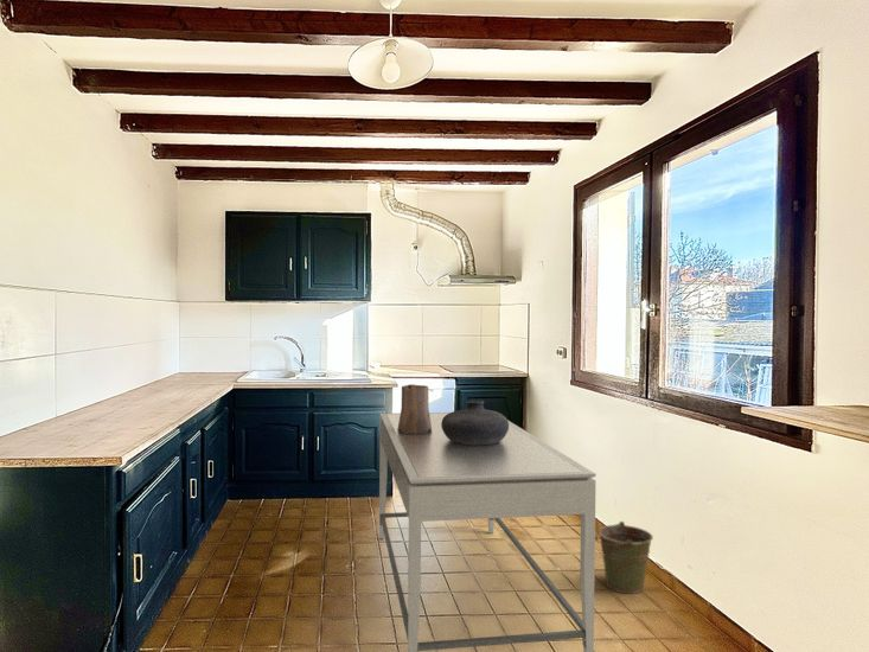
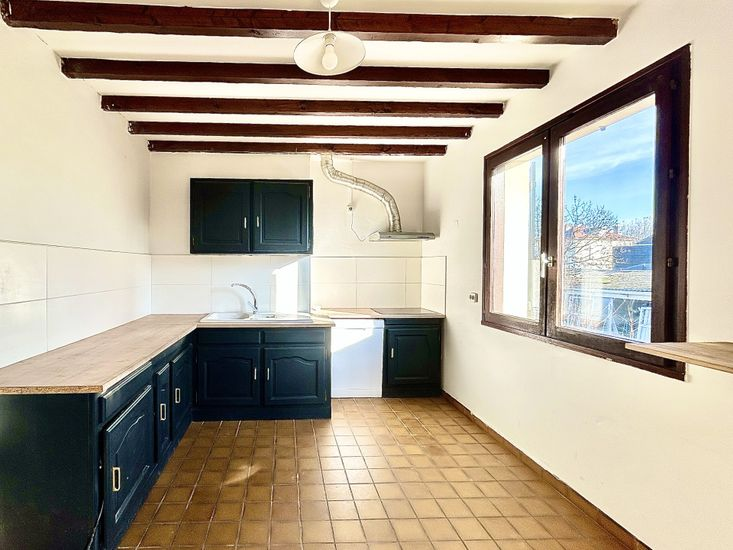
- vase (474, 420)
- bucket (622, 557)
- dining table (462, 513)
- pitcher (414, 407)
